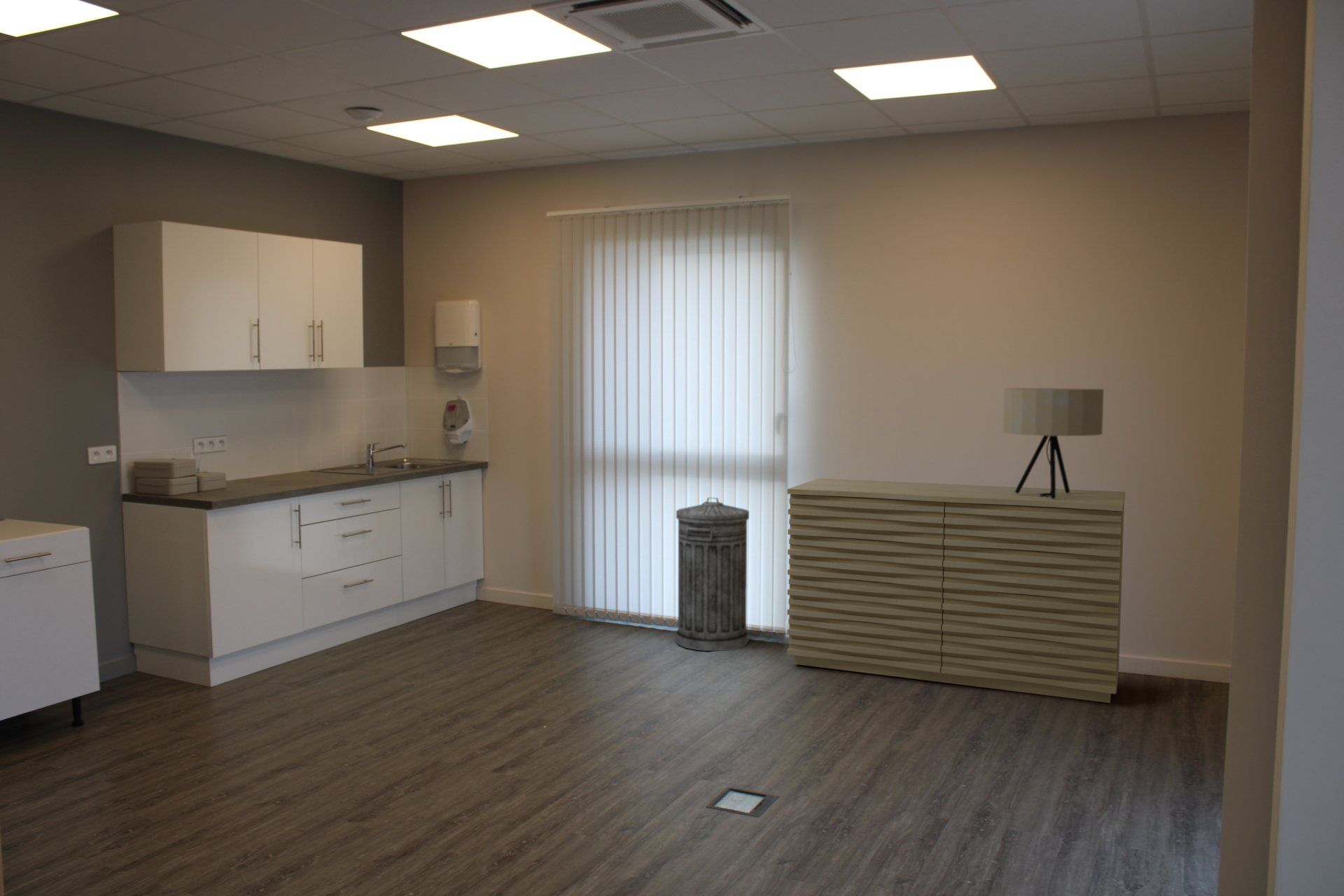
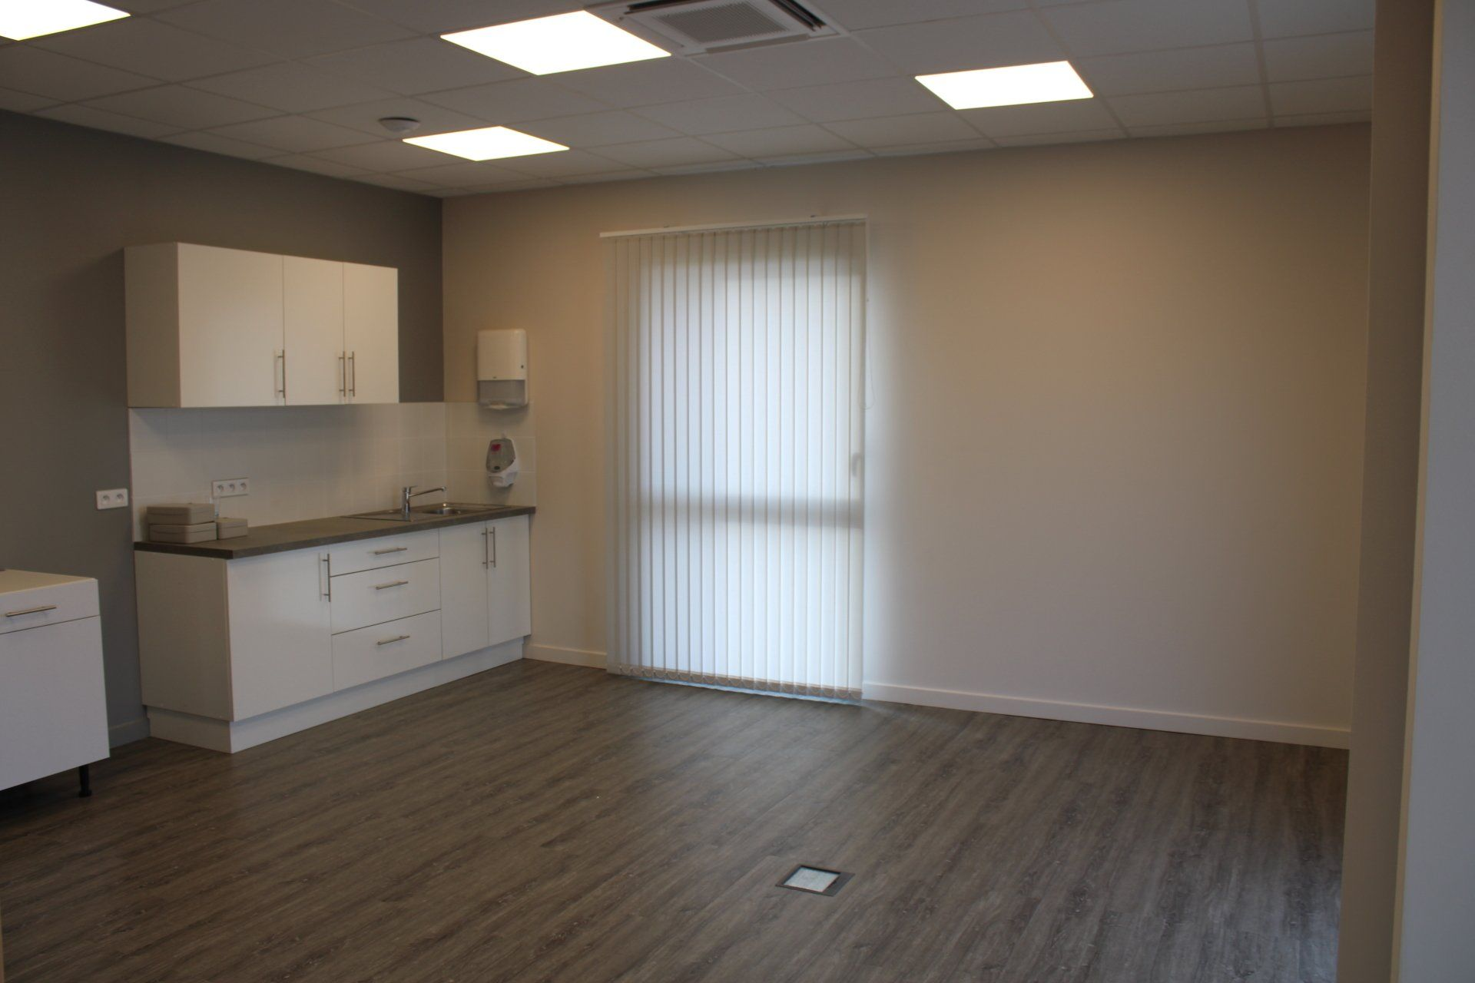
- sideboard (952, 580)
- table lamp (1051, 442)
- trash can (712, 570)
